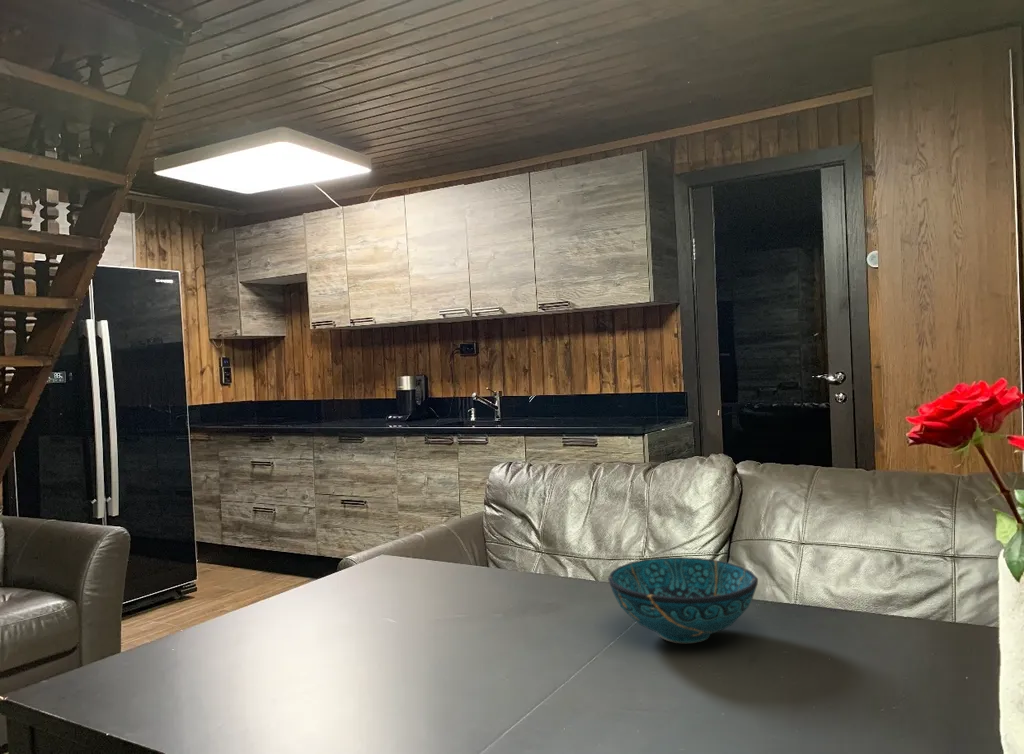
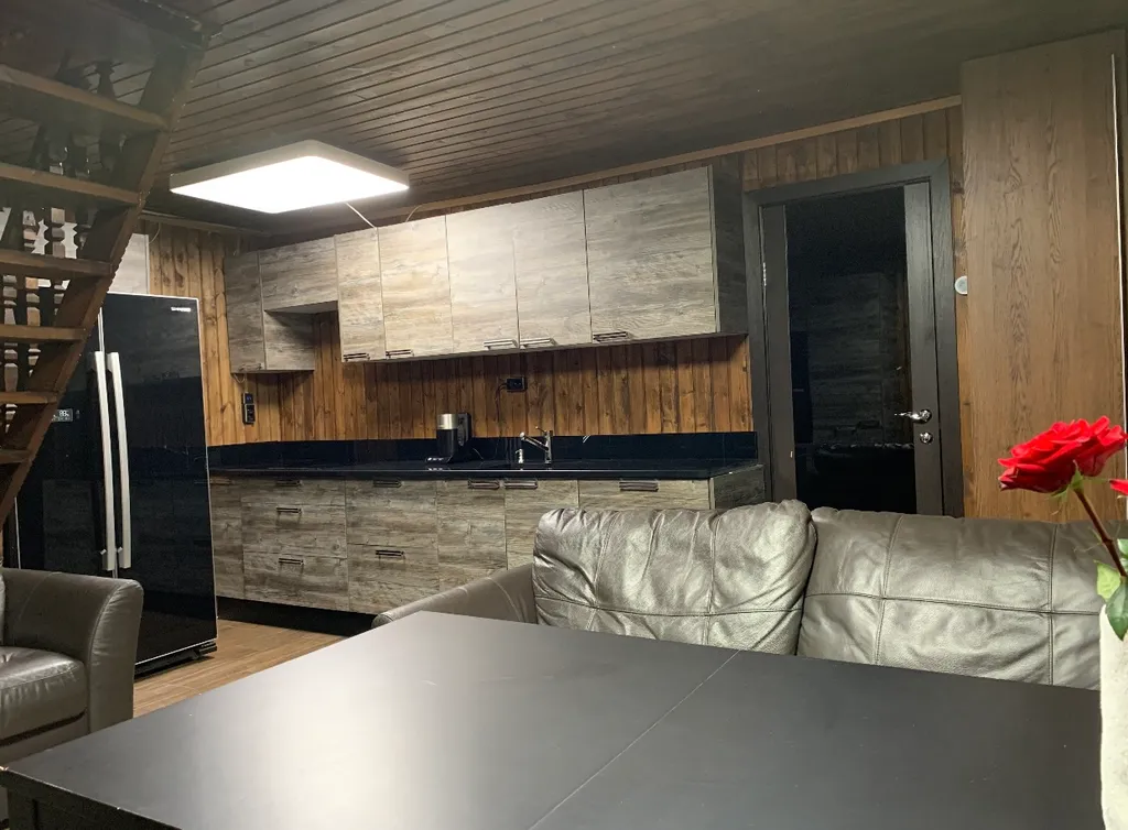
- decorative bowl (682, 604)
